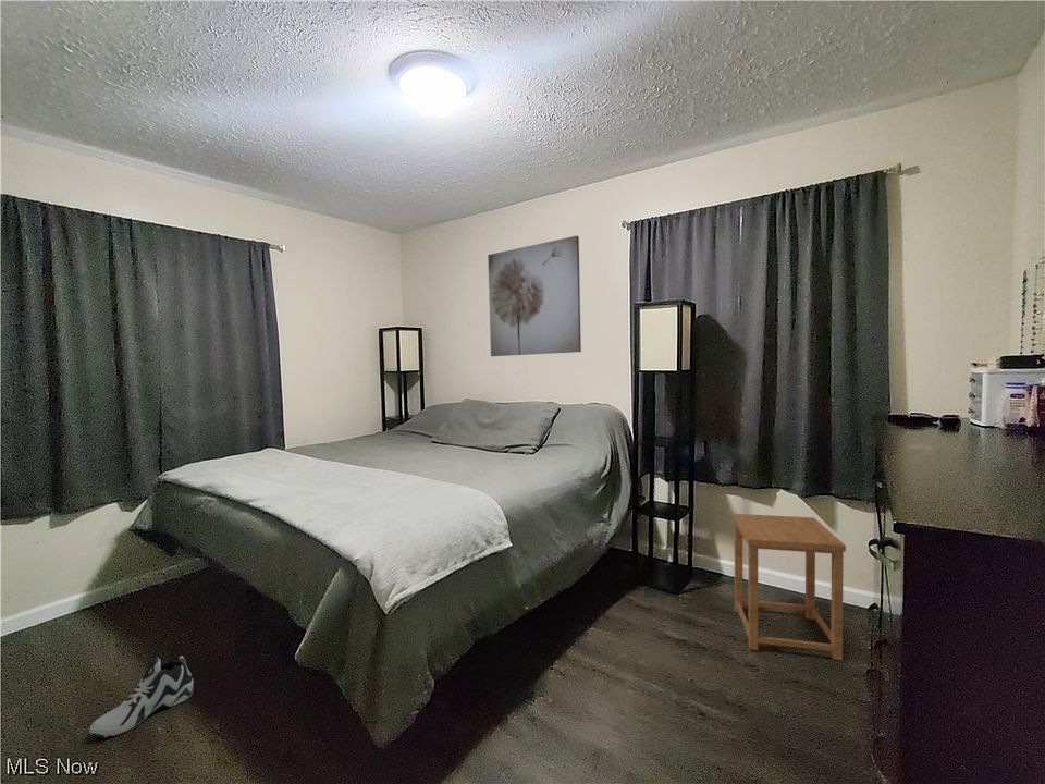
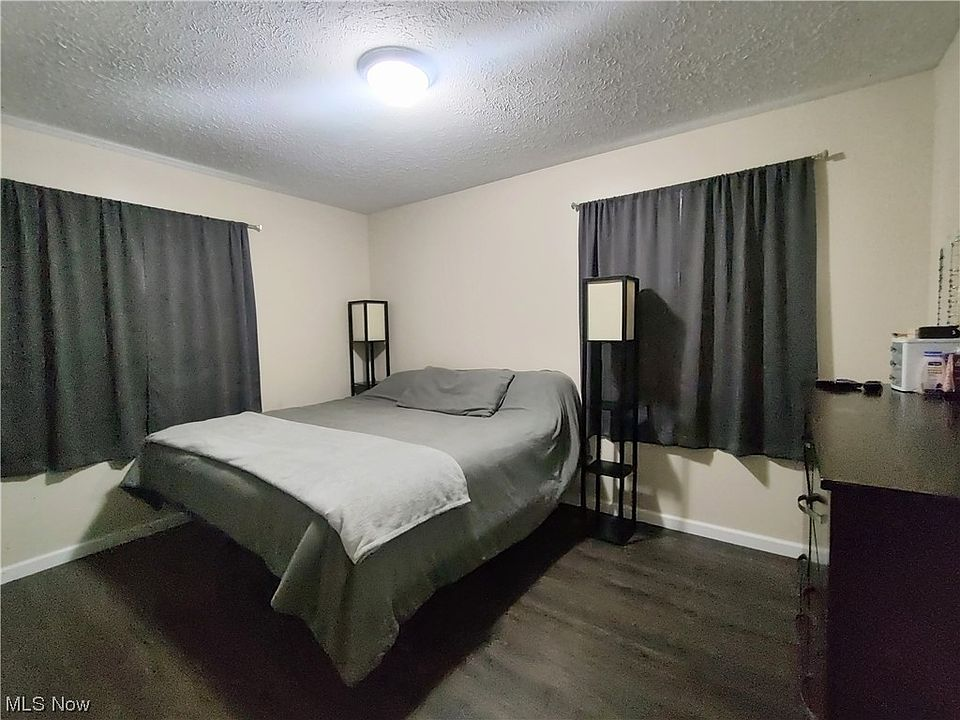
- sneaker (143, 688)
- side table (779, 602)
- wall art (531, 301)
